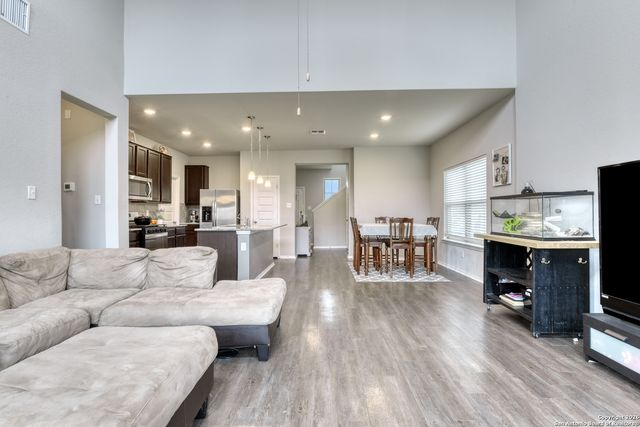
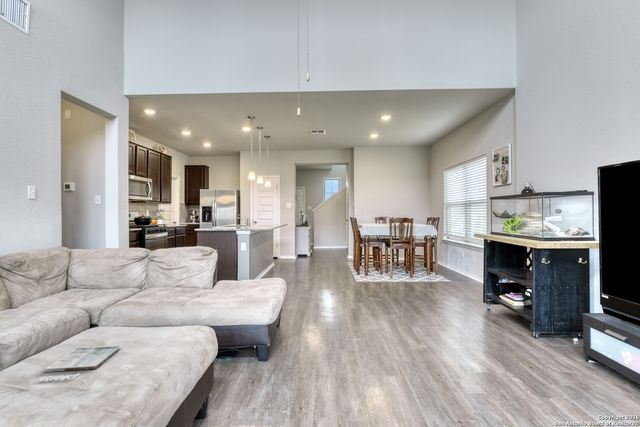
+ magazine (78, 362)
